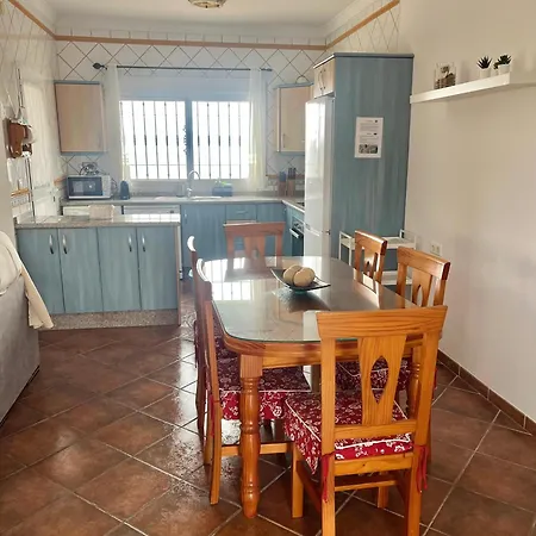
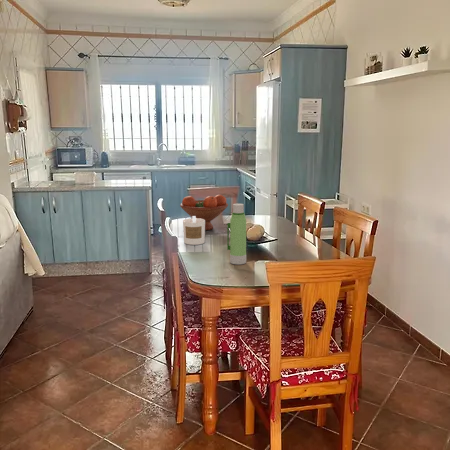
+ water bottle (237, 233)
+ fruit bowl (204, 211)
+ candle (194, 229)
